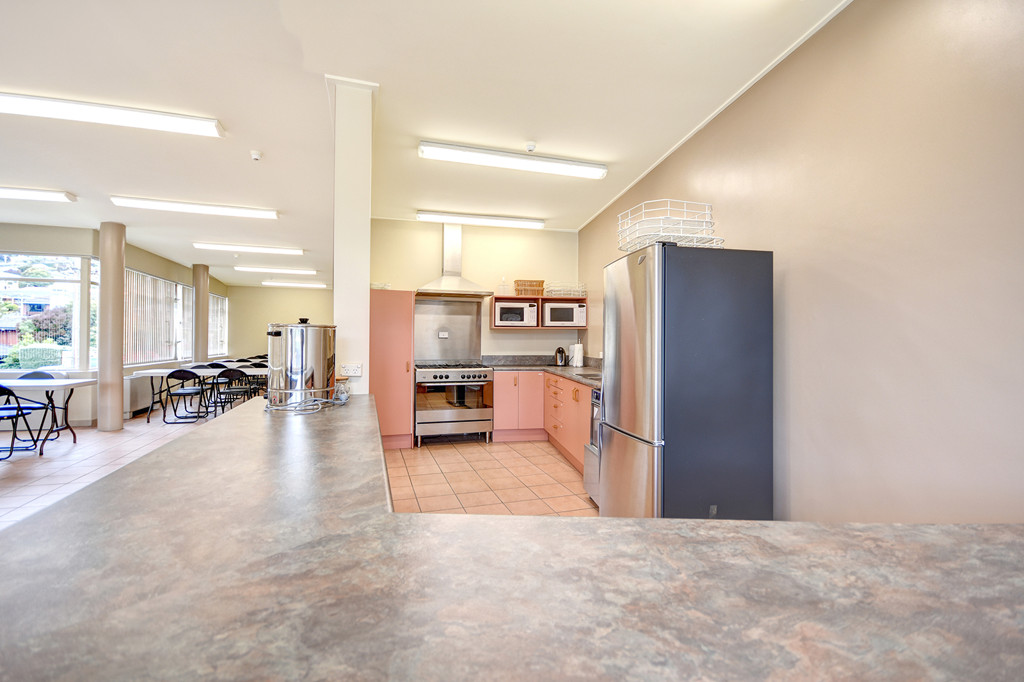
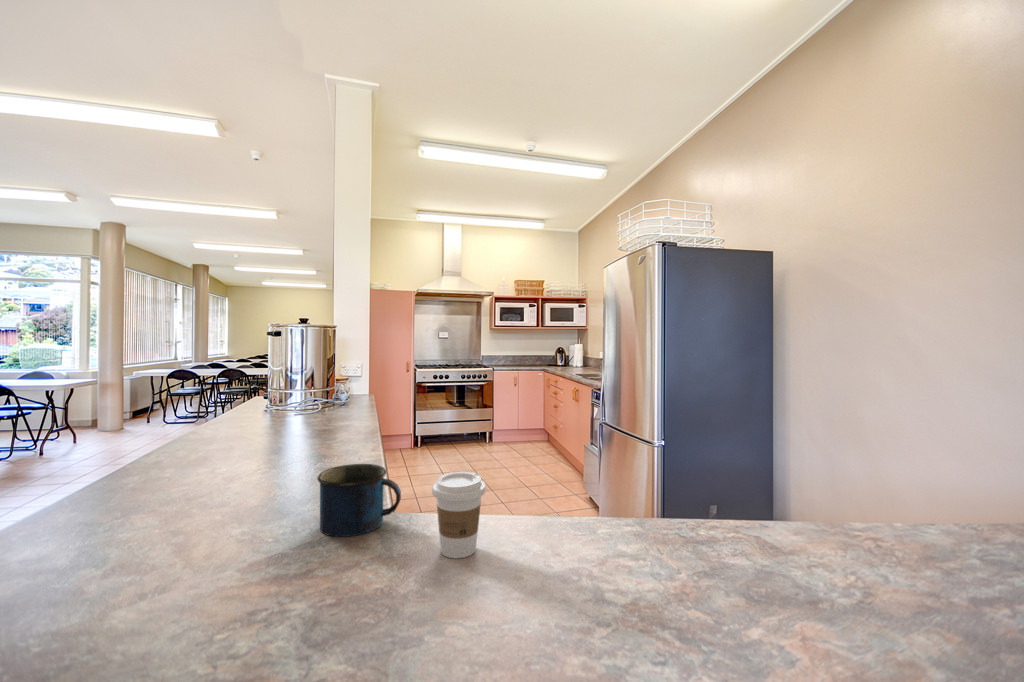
+ mug (359, 498)
+ coffee cup (458, 513)
